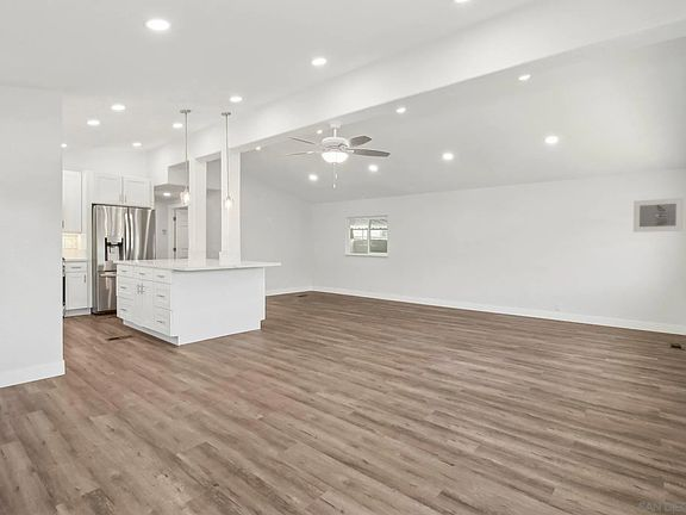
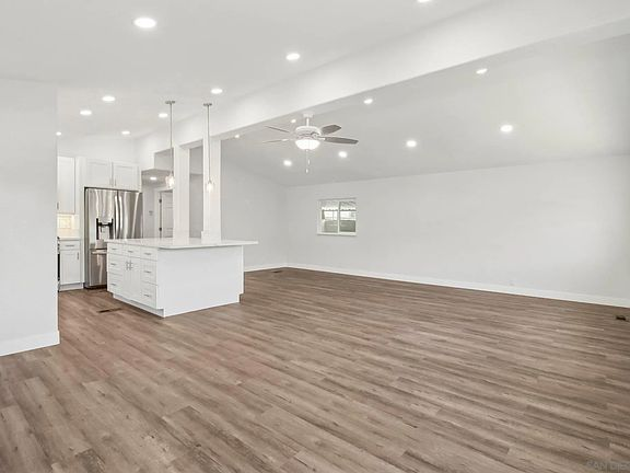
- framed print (657, 215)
